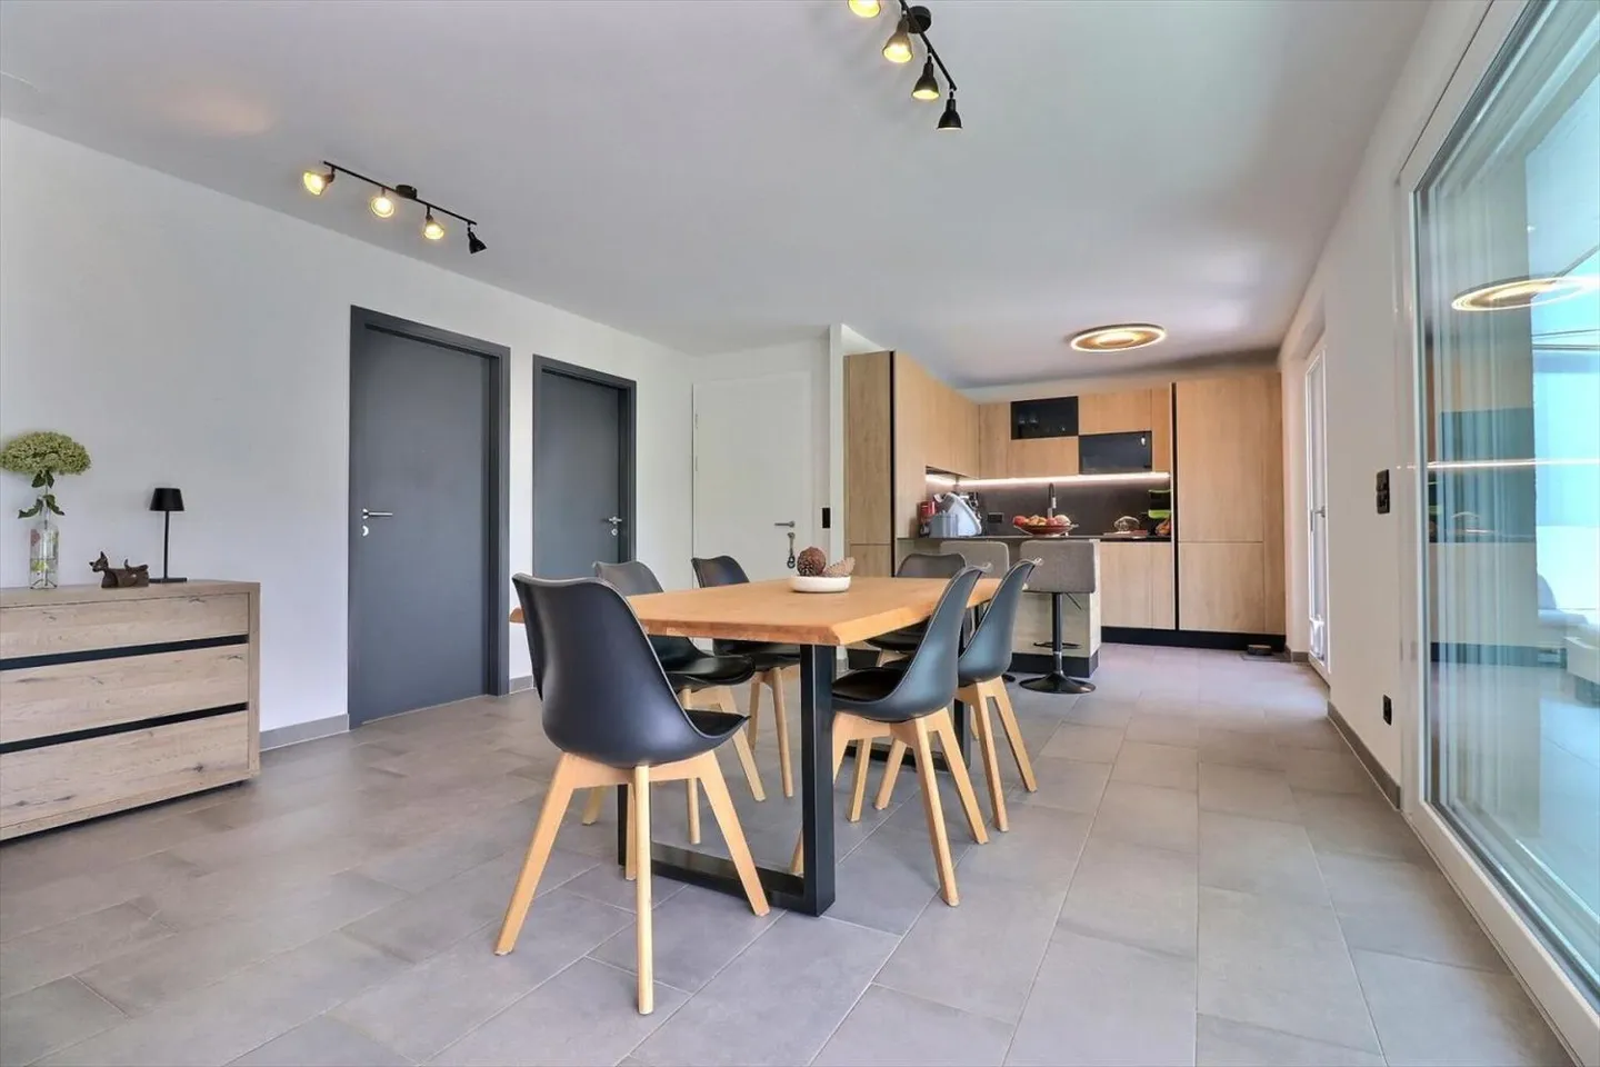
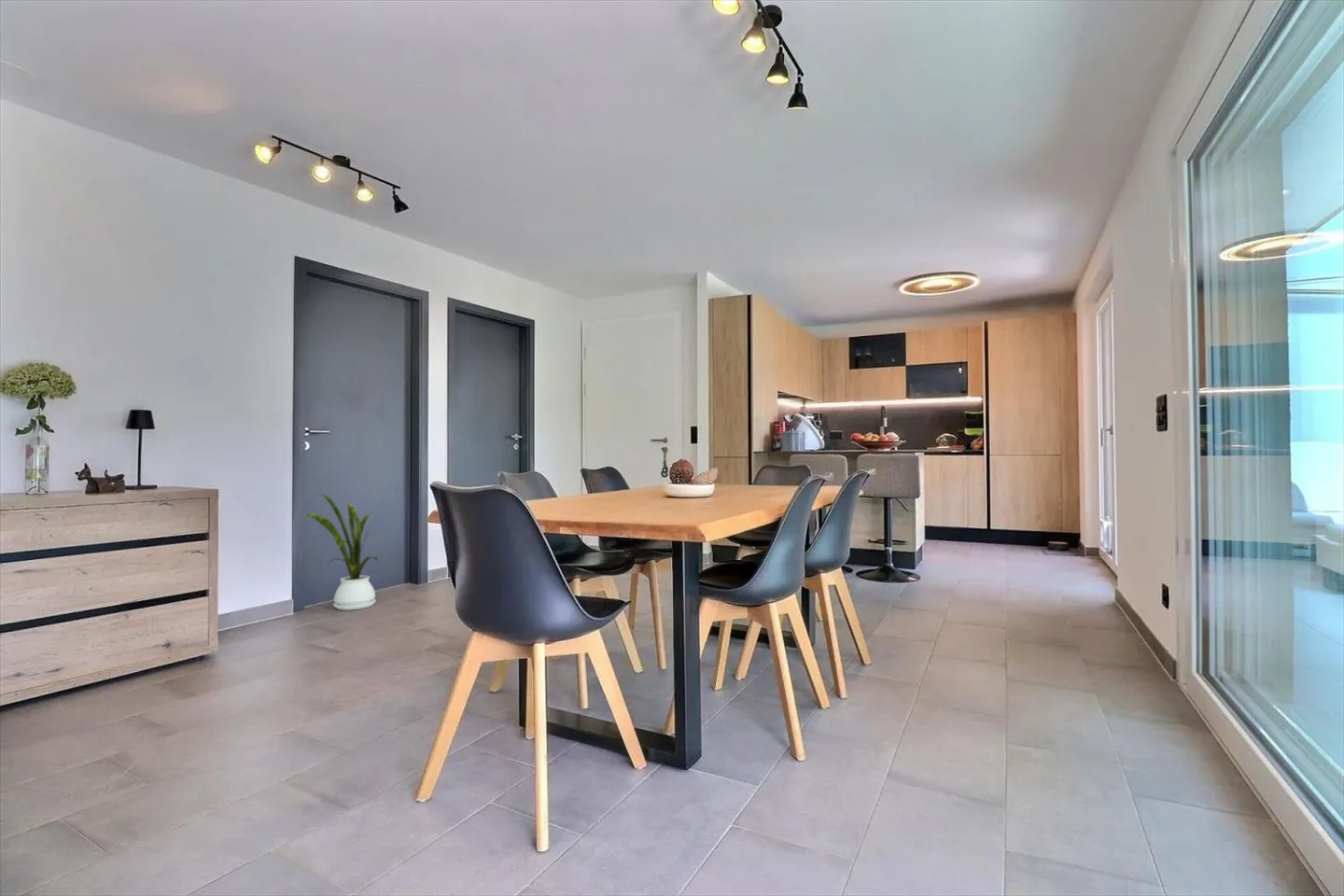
+ house plant (350, 549)
